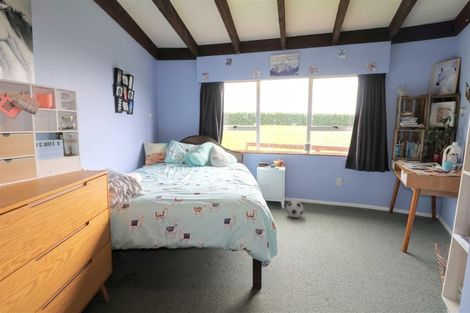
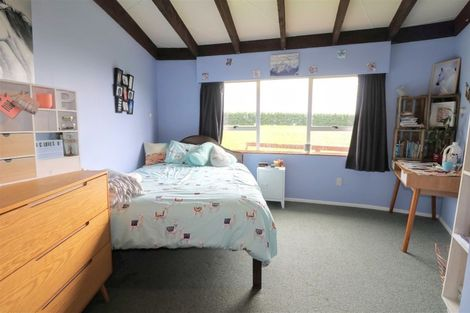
- soccer ball (294, 209)
